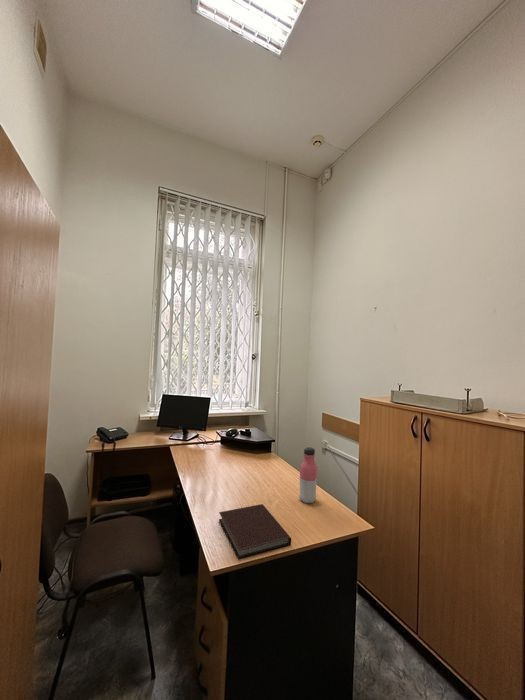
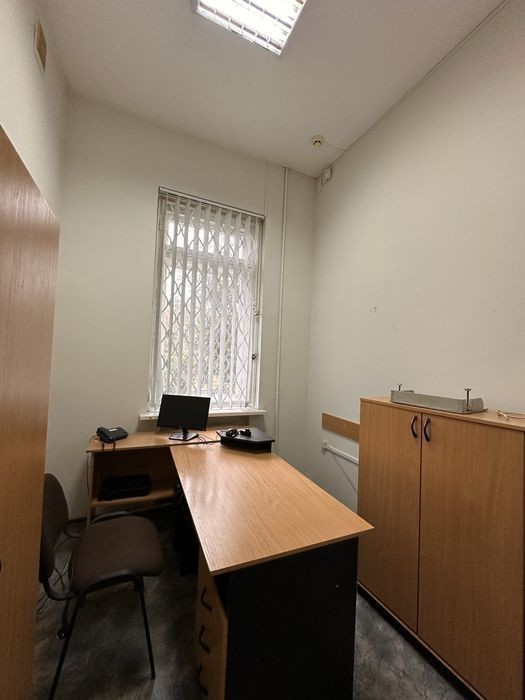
- notebook (252, 527)
- water bottle (308, 474)
